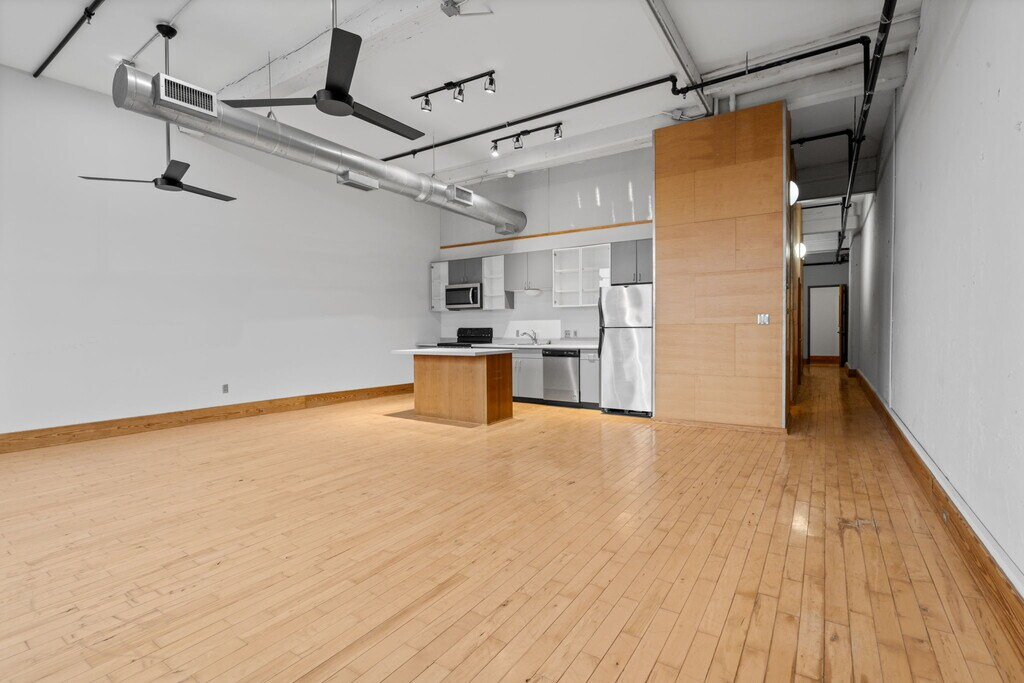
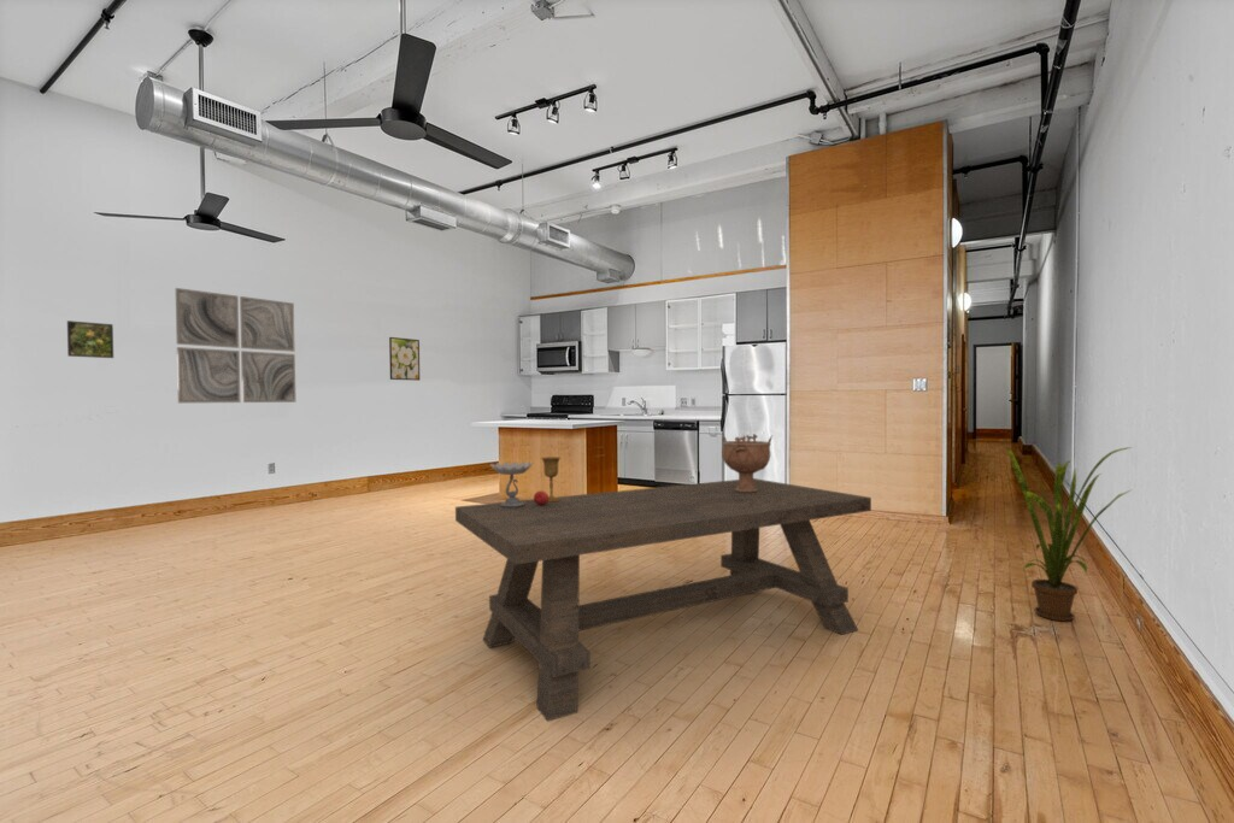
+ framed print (90, 340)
+ dining table (670, 587)
+ house plant (1064, 530)
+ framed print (405, 359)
+ decorative bowl (746, 462)
+ goblet (523, 472)
+ wall art (239, 351)
